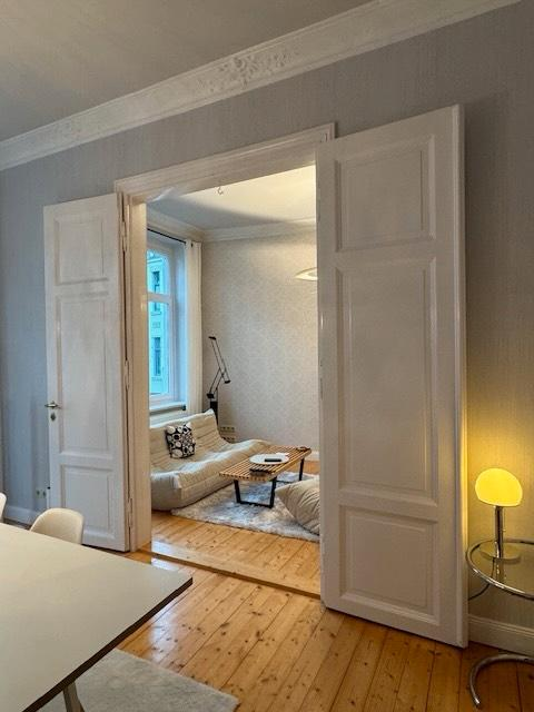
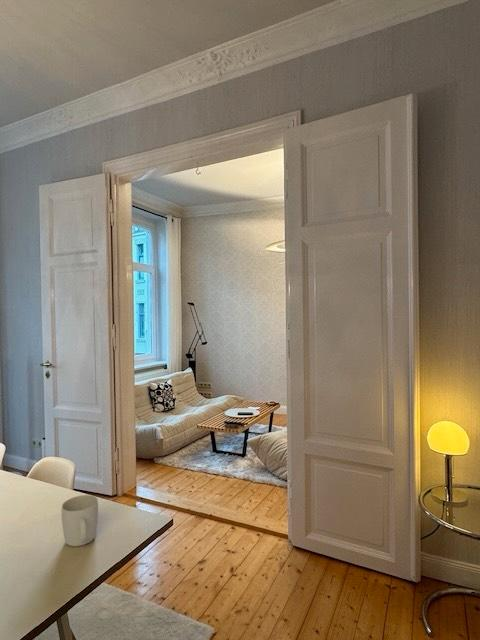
+ mug (81, 523)
